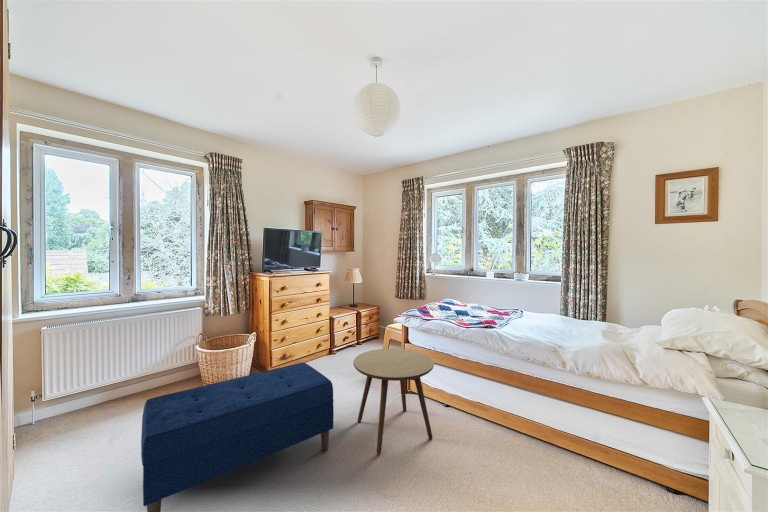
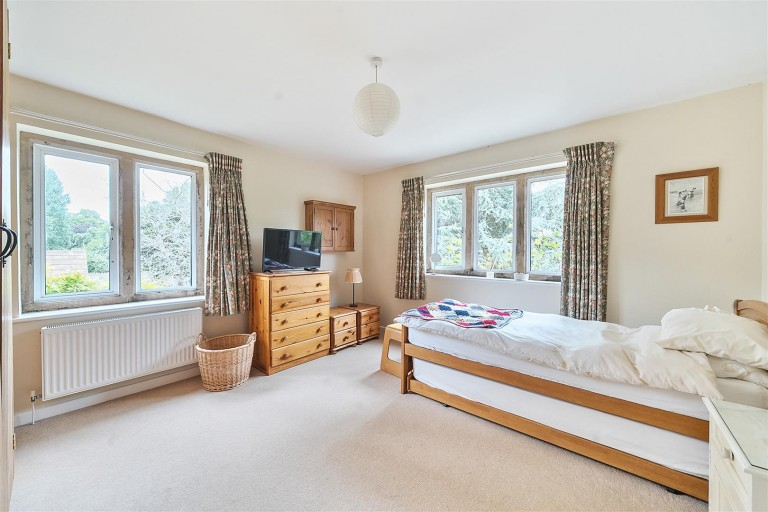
- bench (245, 426)
- side table (386, 395)
